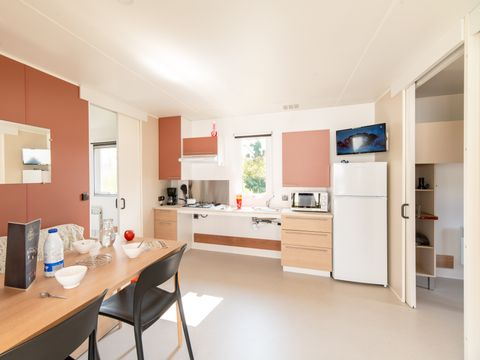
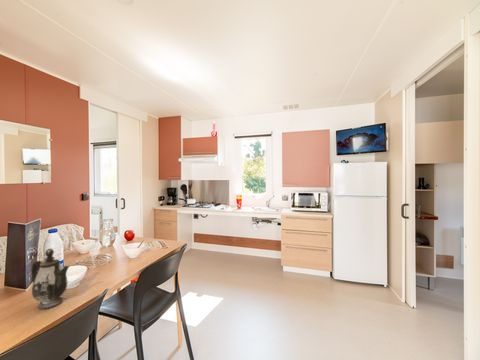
+ teapot (51, 276)
